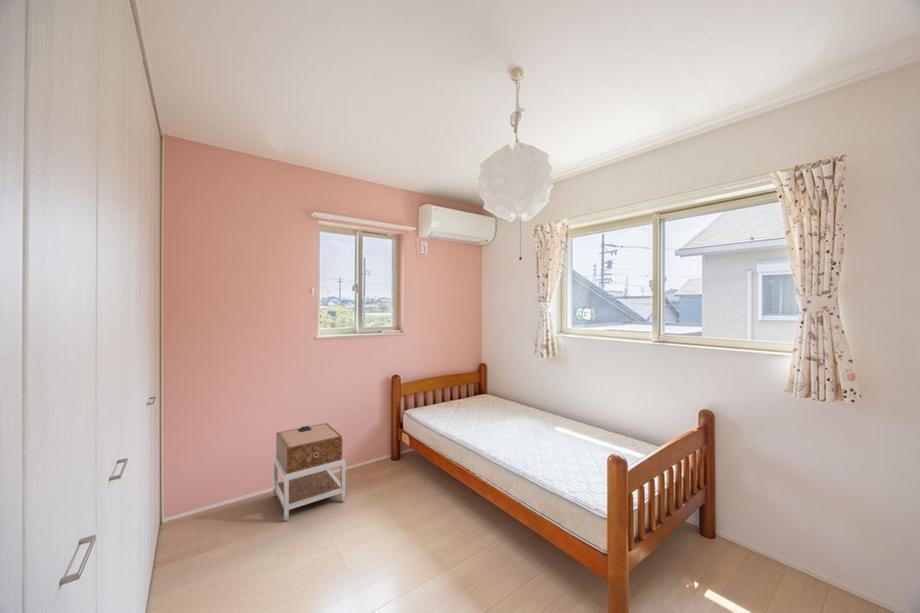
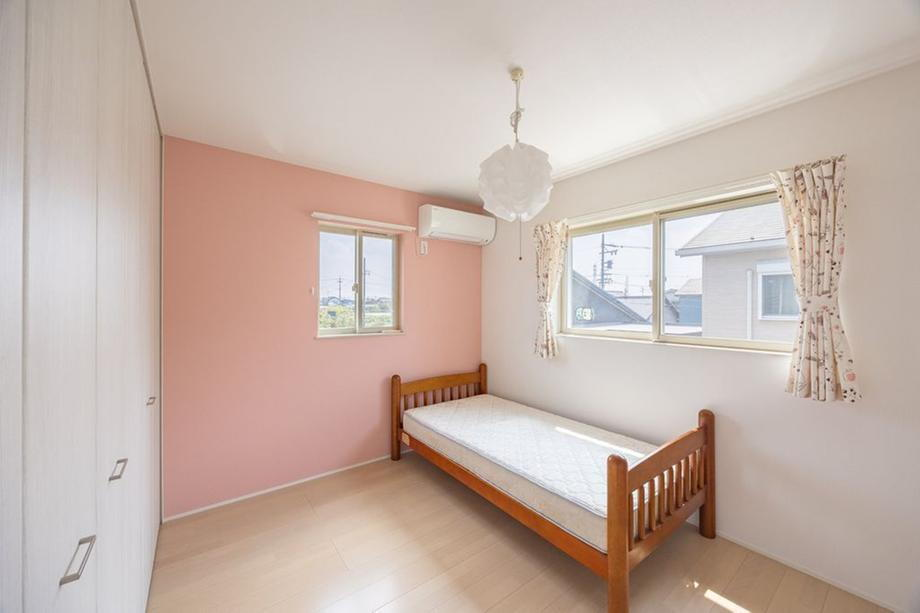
- nightstand (308, 464)
